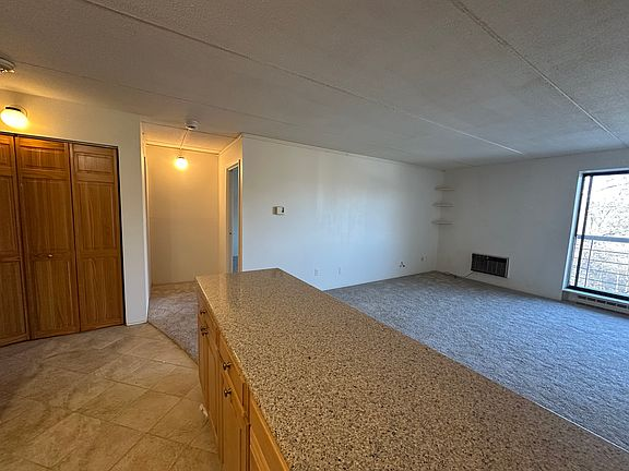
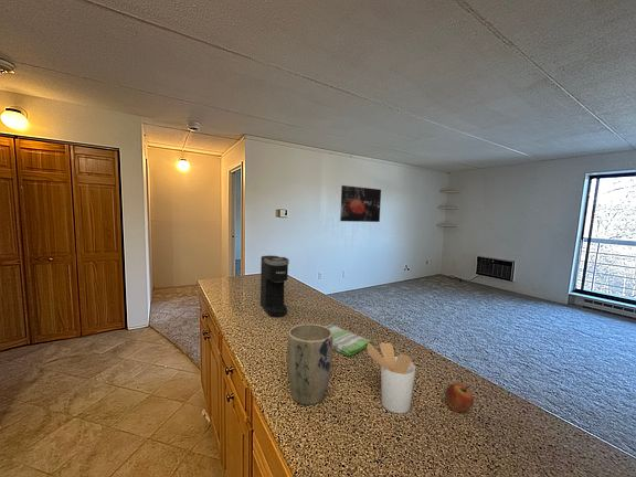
+ plant pot (309, 363)
+ dish towel (340, 337)
+ coffee maker (273, 283)
+ wall art (361, 204)
+ utensil holder (389, 374)
+ fruit (459, 396)
